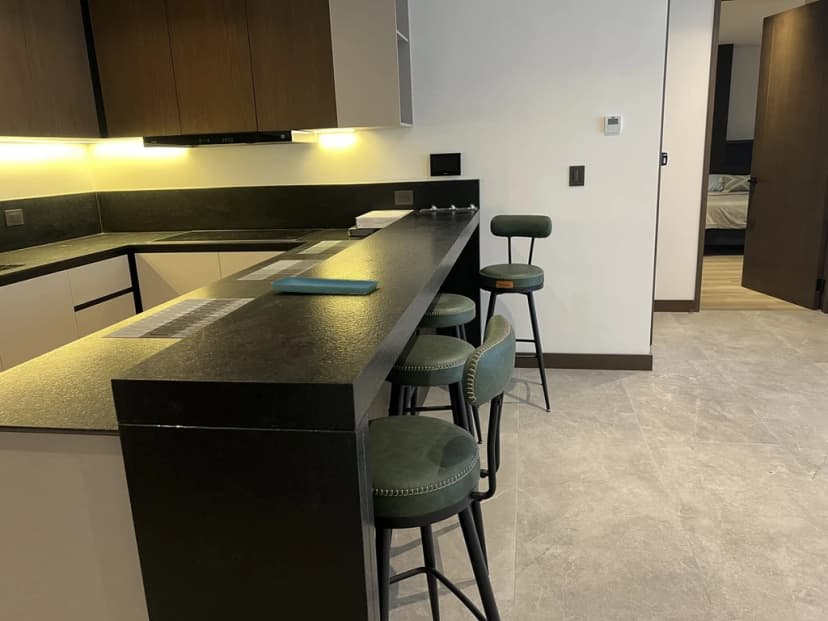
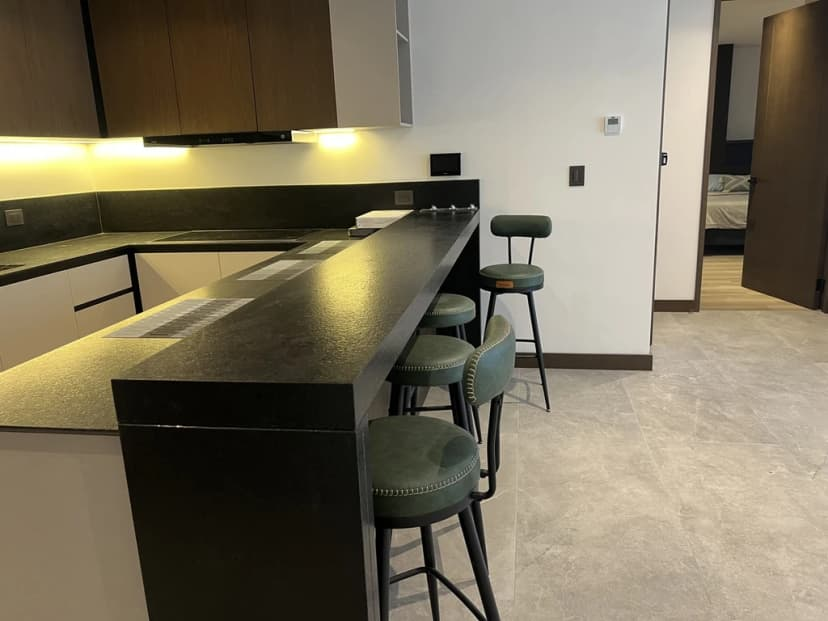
- saucer (325, 285)
